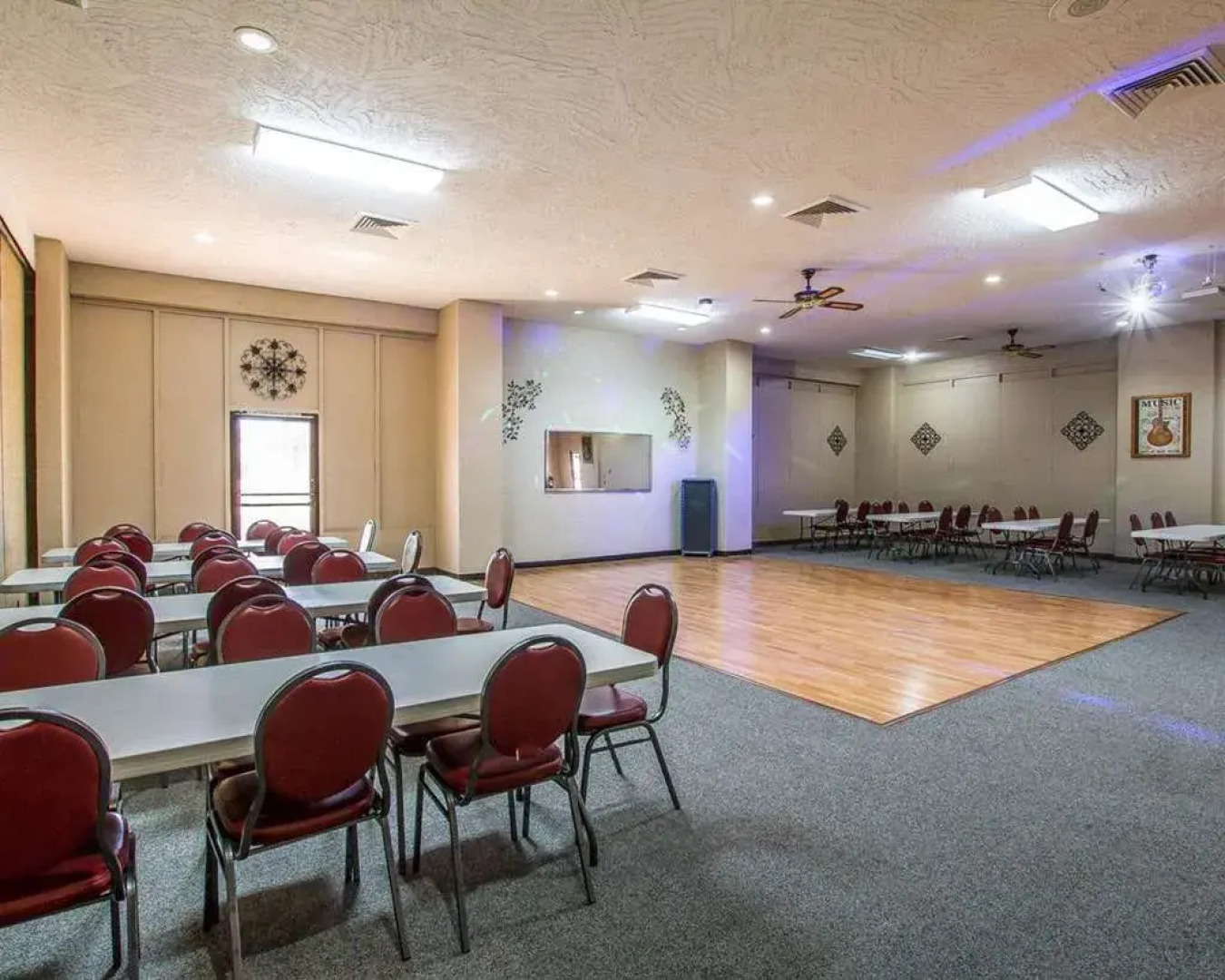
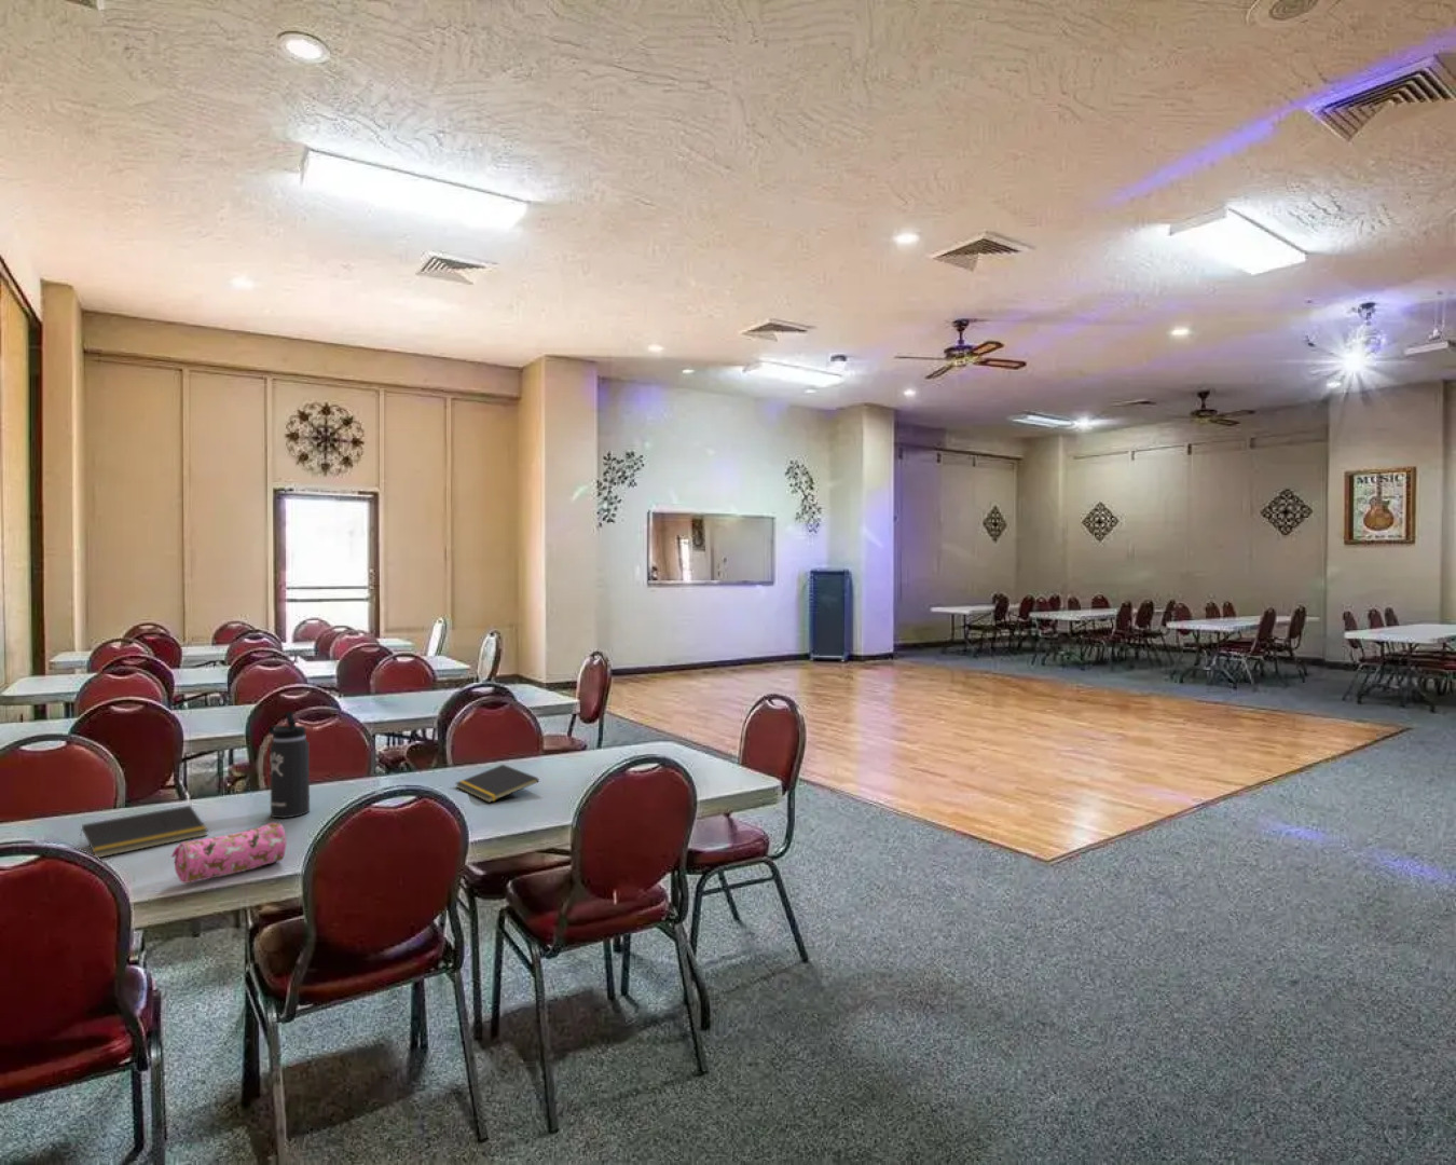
+ thermos bottle (285, 762)
+ notepad (496, 782)
+ notepad (145, 830)
+ pencil case (231, 851)
